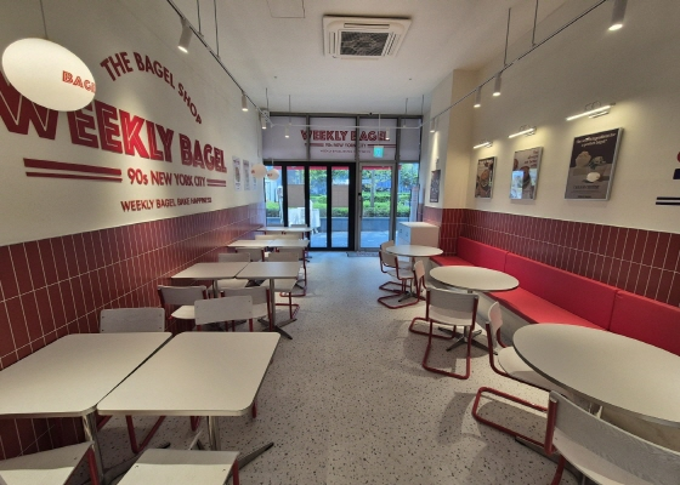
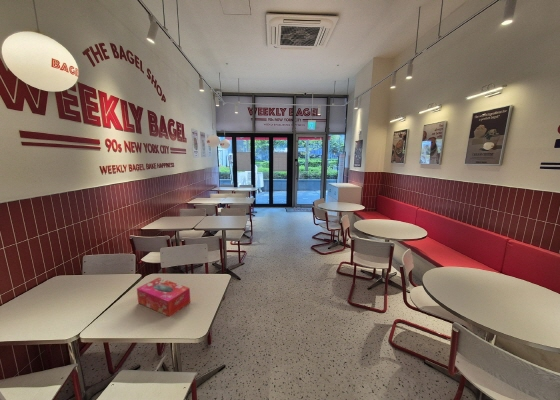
+ tissue box (163, 295)
